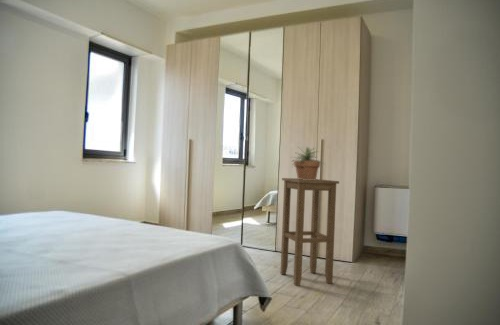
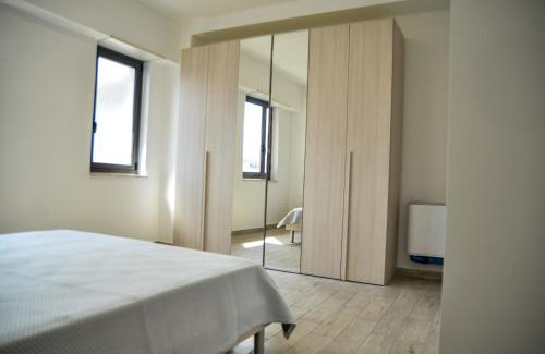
- potted plant (307, 162)
- stool (307, 231)
